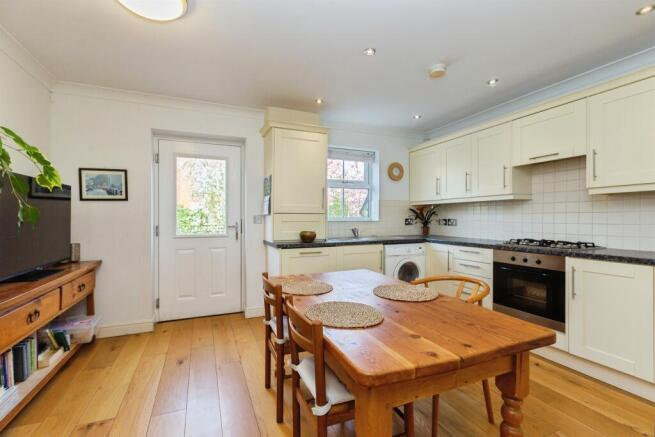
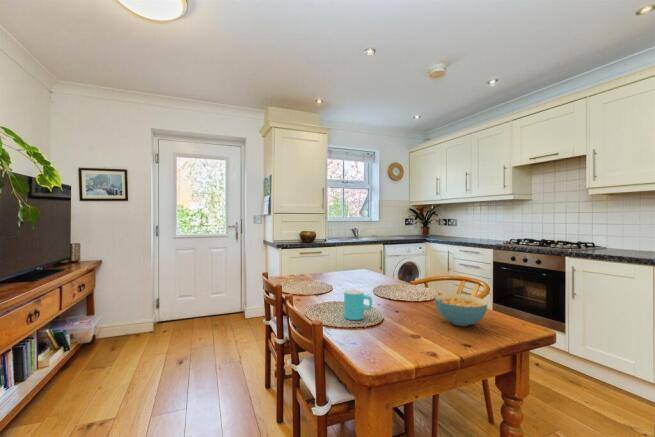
+ cereal bowl (460, 311)
+ cup (356, 305)
